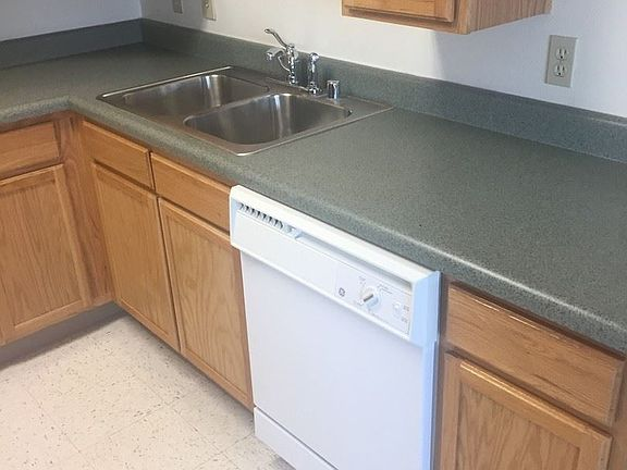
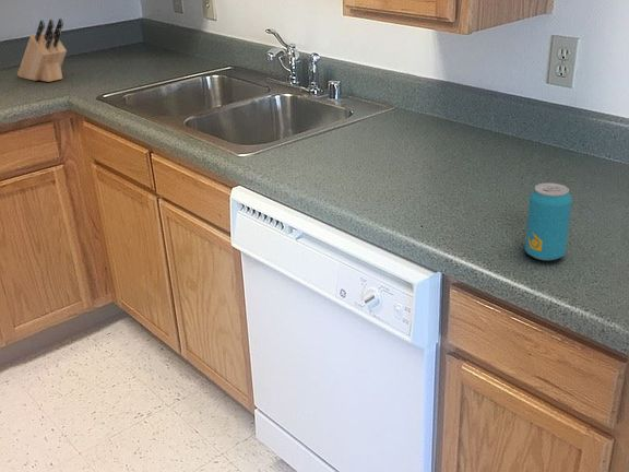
+ beverage can (547, 222)
+ knife block (40, 48)
